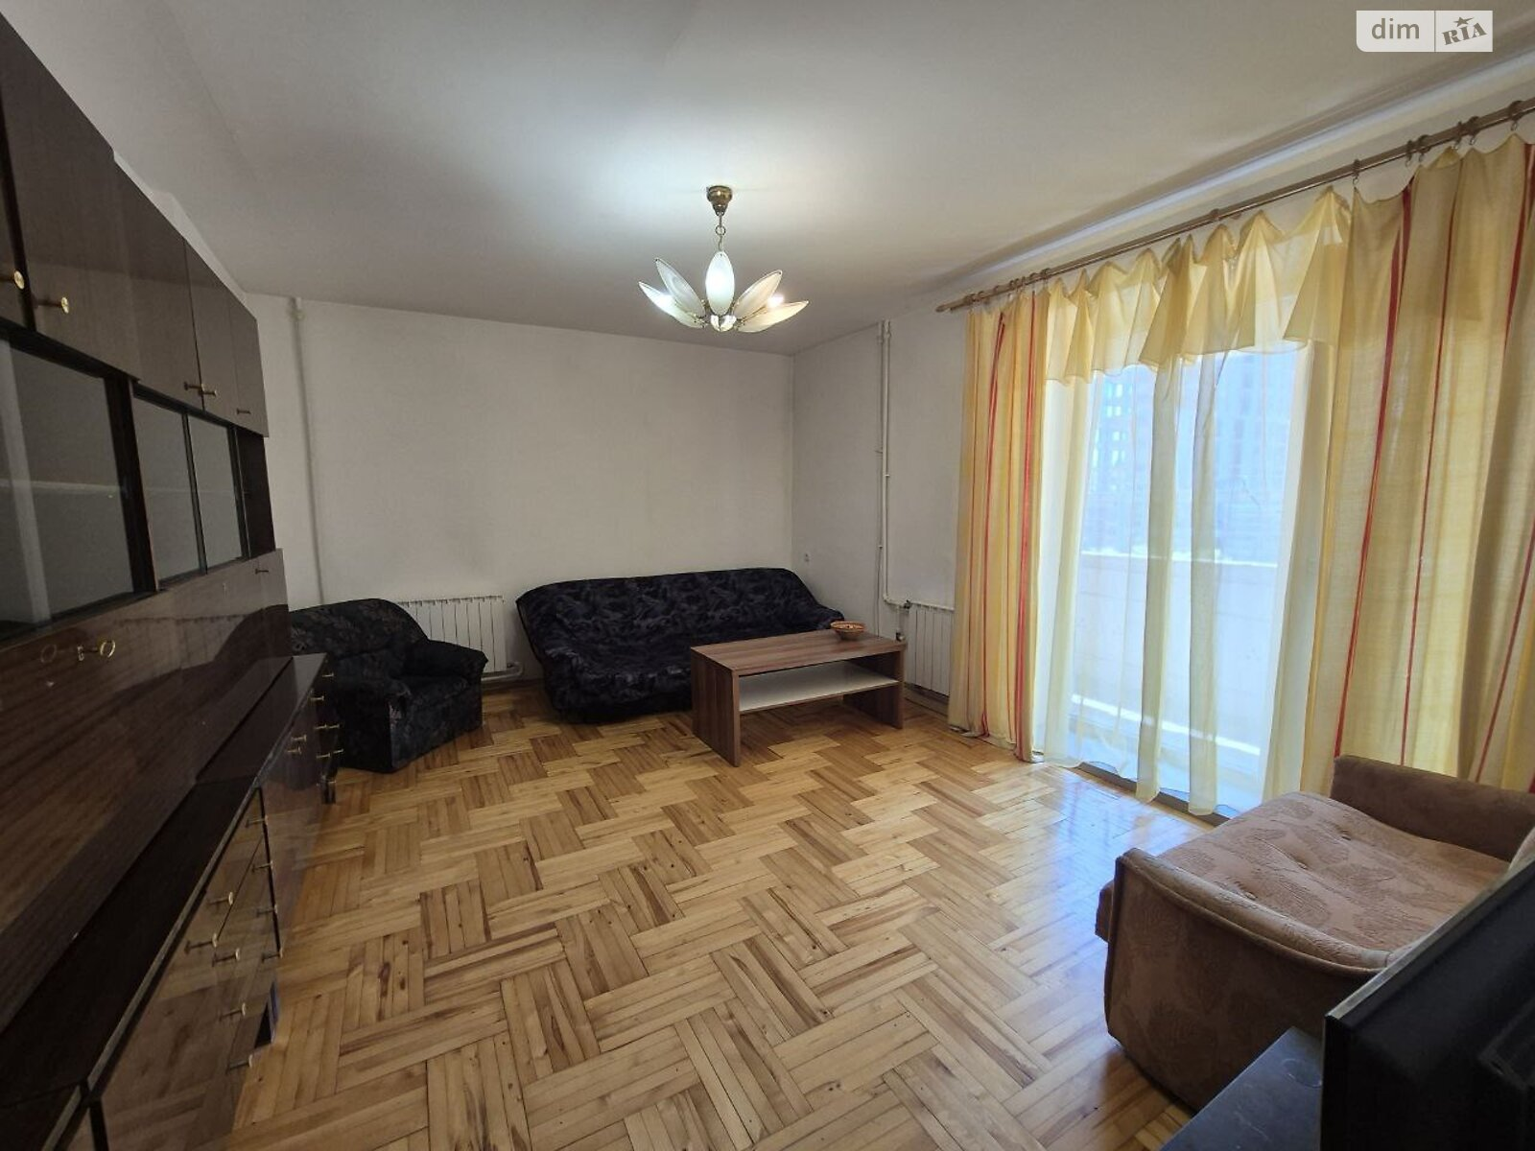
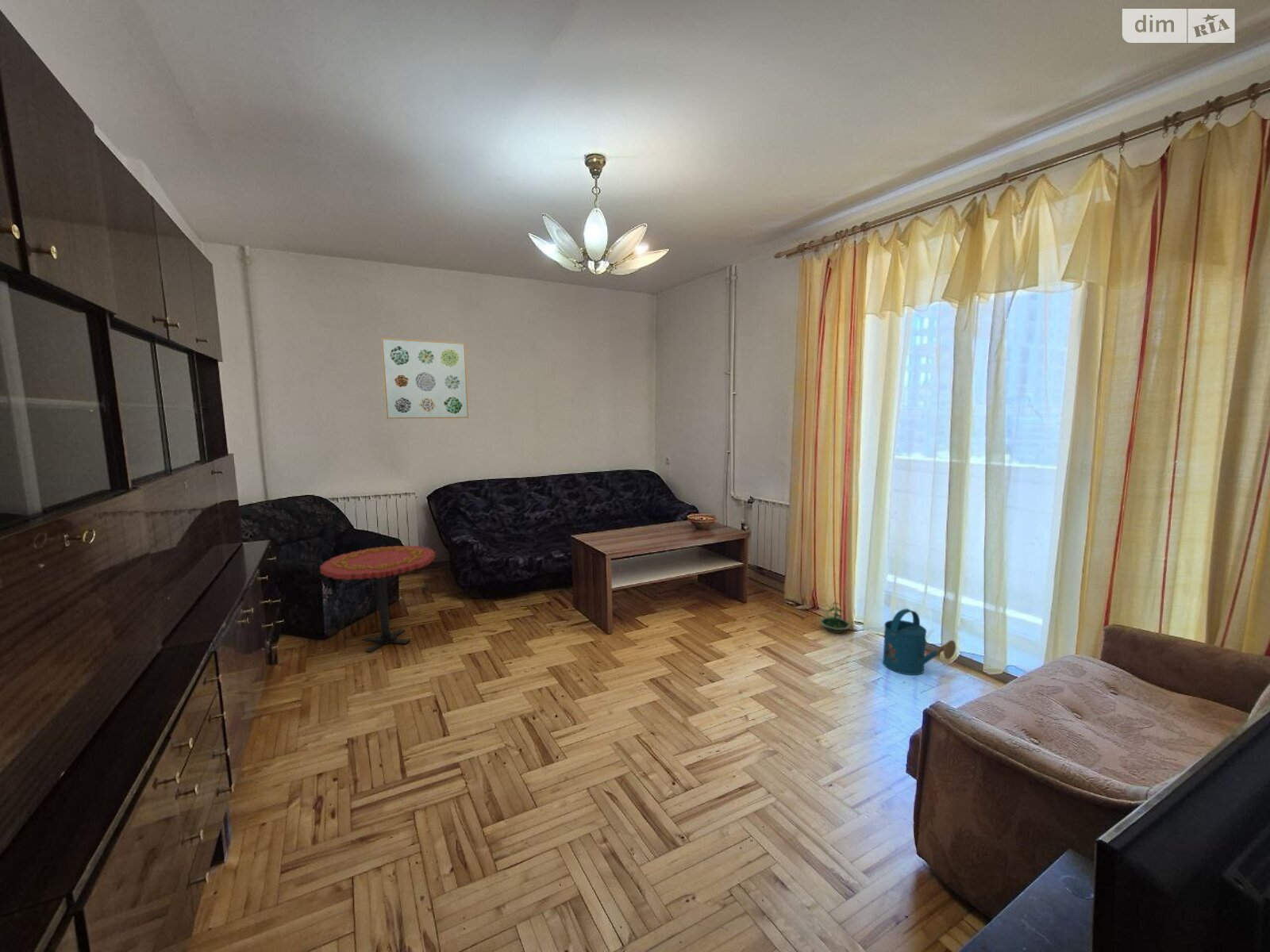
+ terrarium (836, 607)
+ watering can (918, 643)
+ side table (383, 599)
+ wall art (426, 379)
